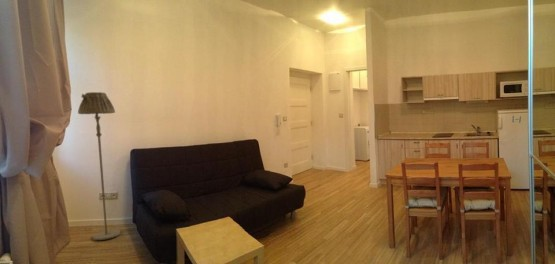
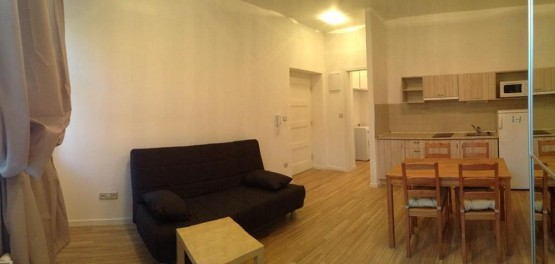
- floor lamp (101, 164)
